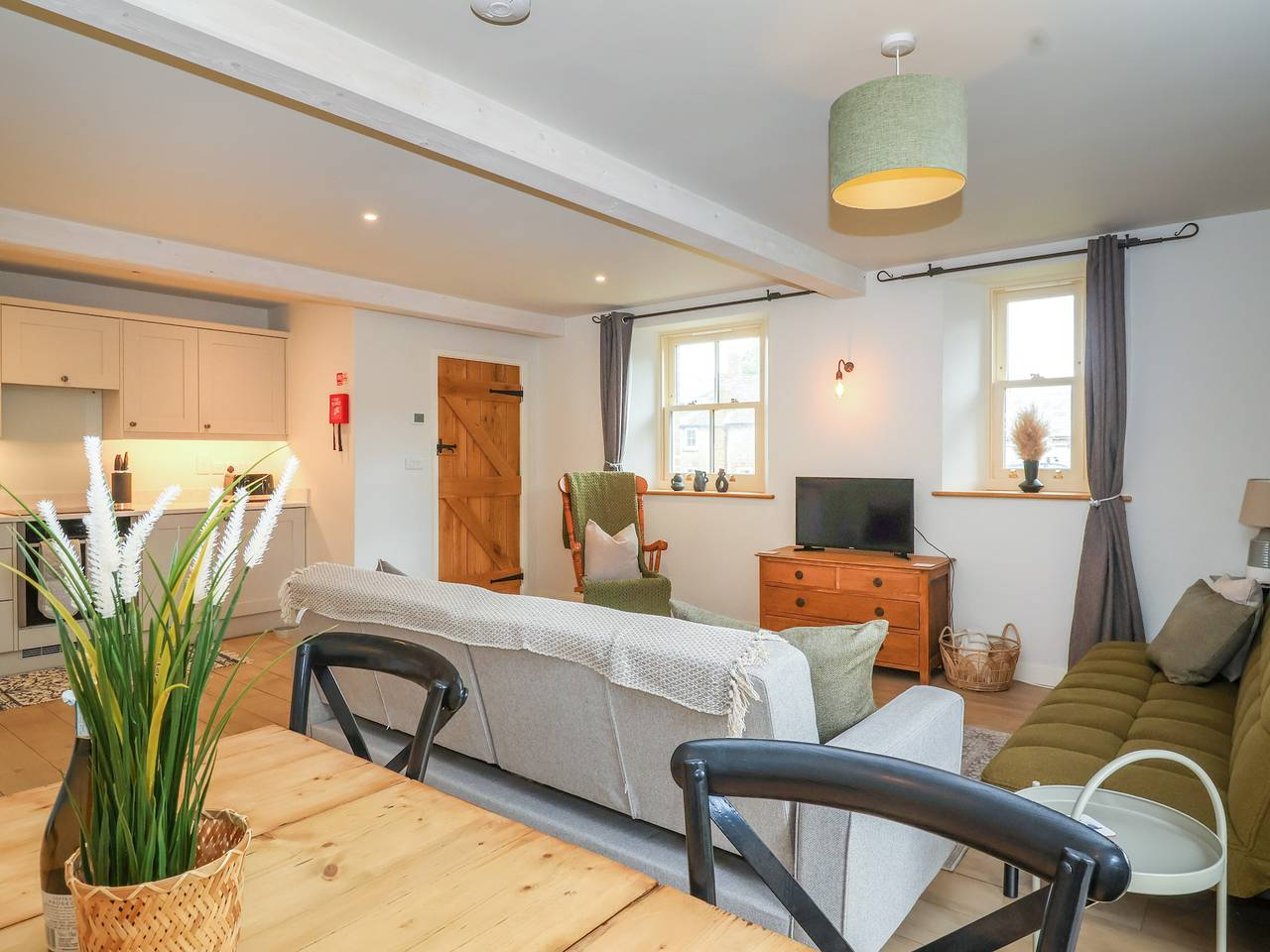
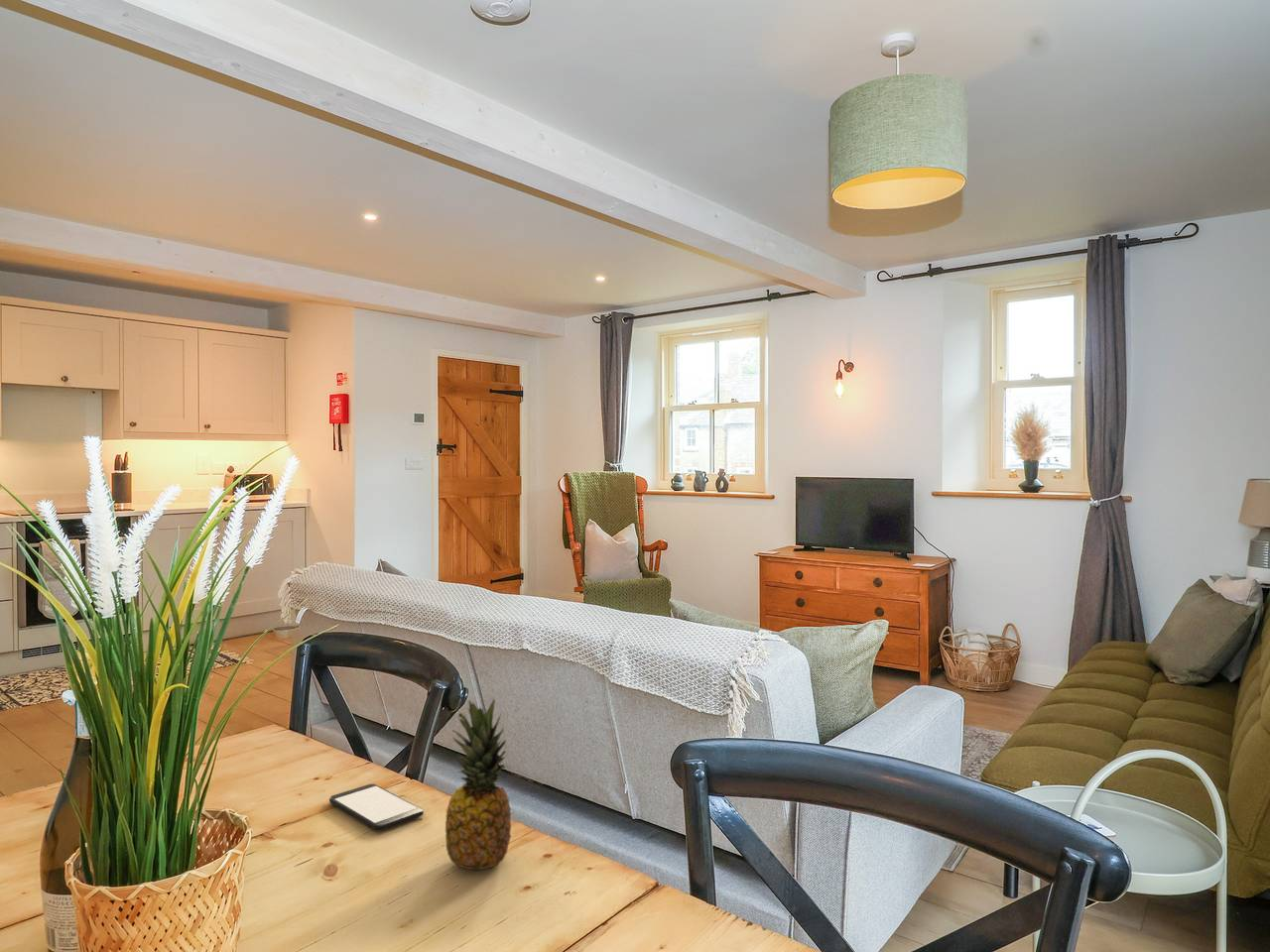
+ smartphone (375, 805)
+ fruit (478, 780)
